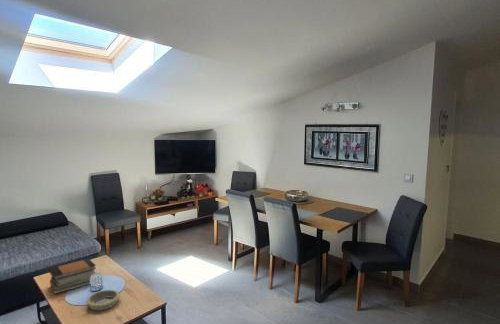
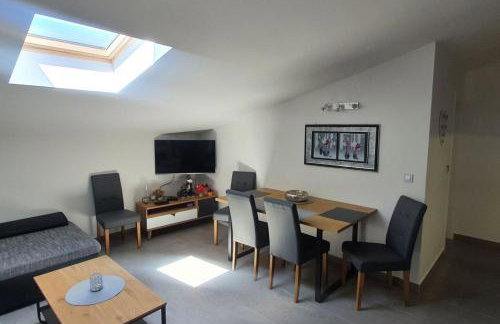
- book stack (73, 275)
- decorative bowl (103, 298)
